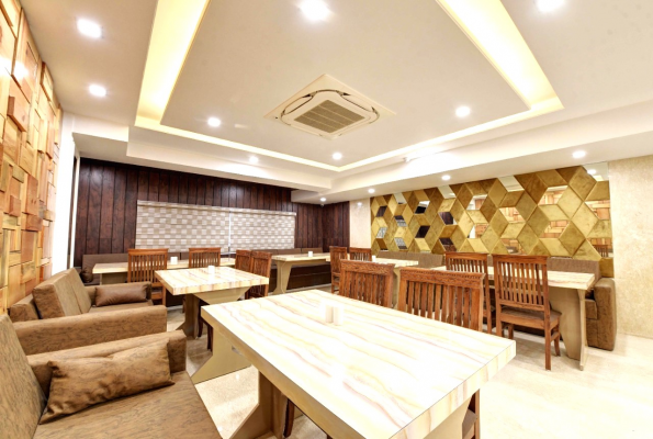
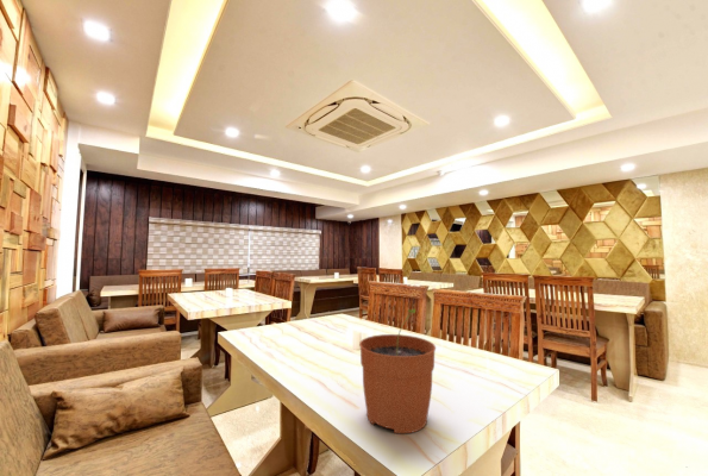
+ plant pot (396, 362)
